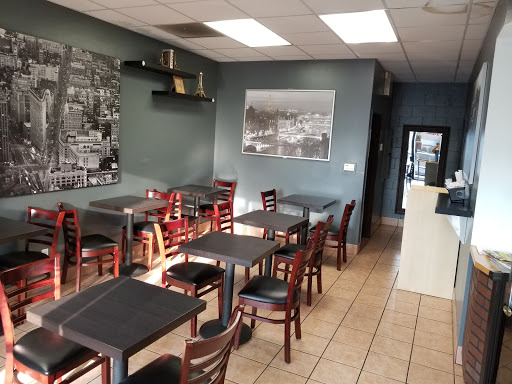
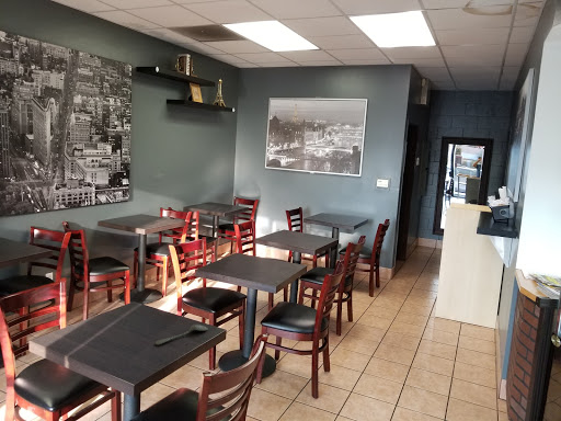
+ spoon (183, 333)
